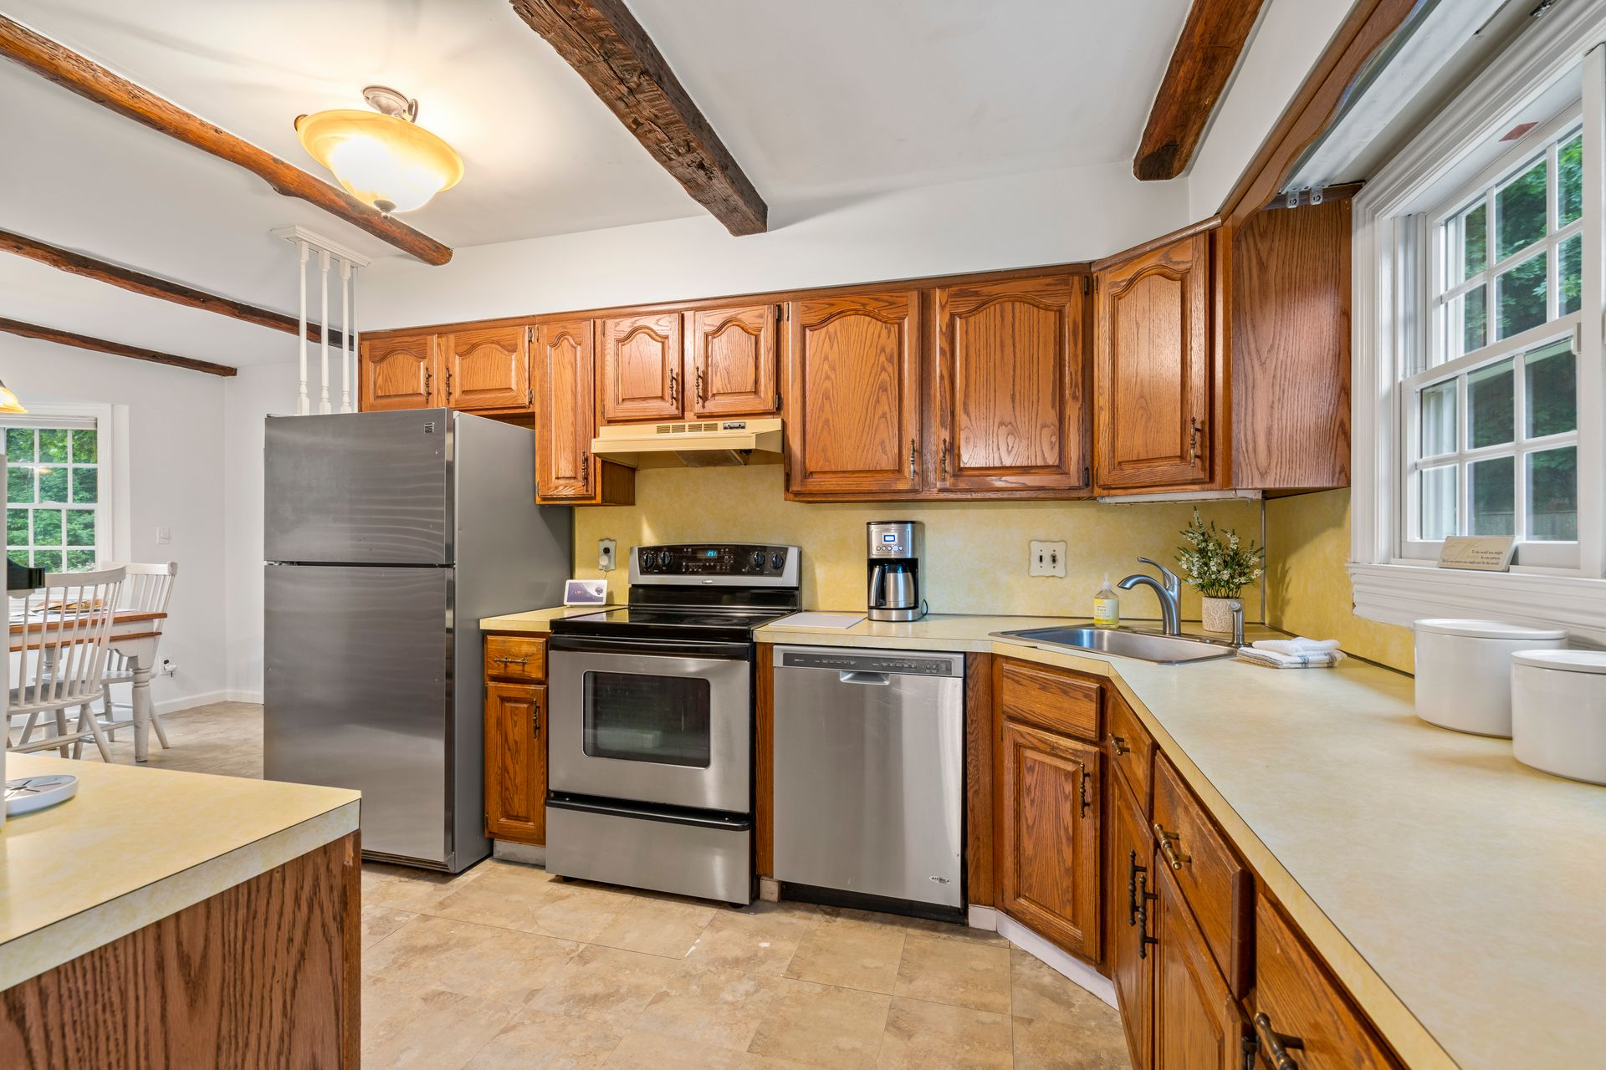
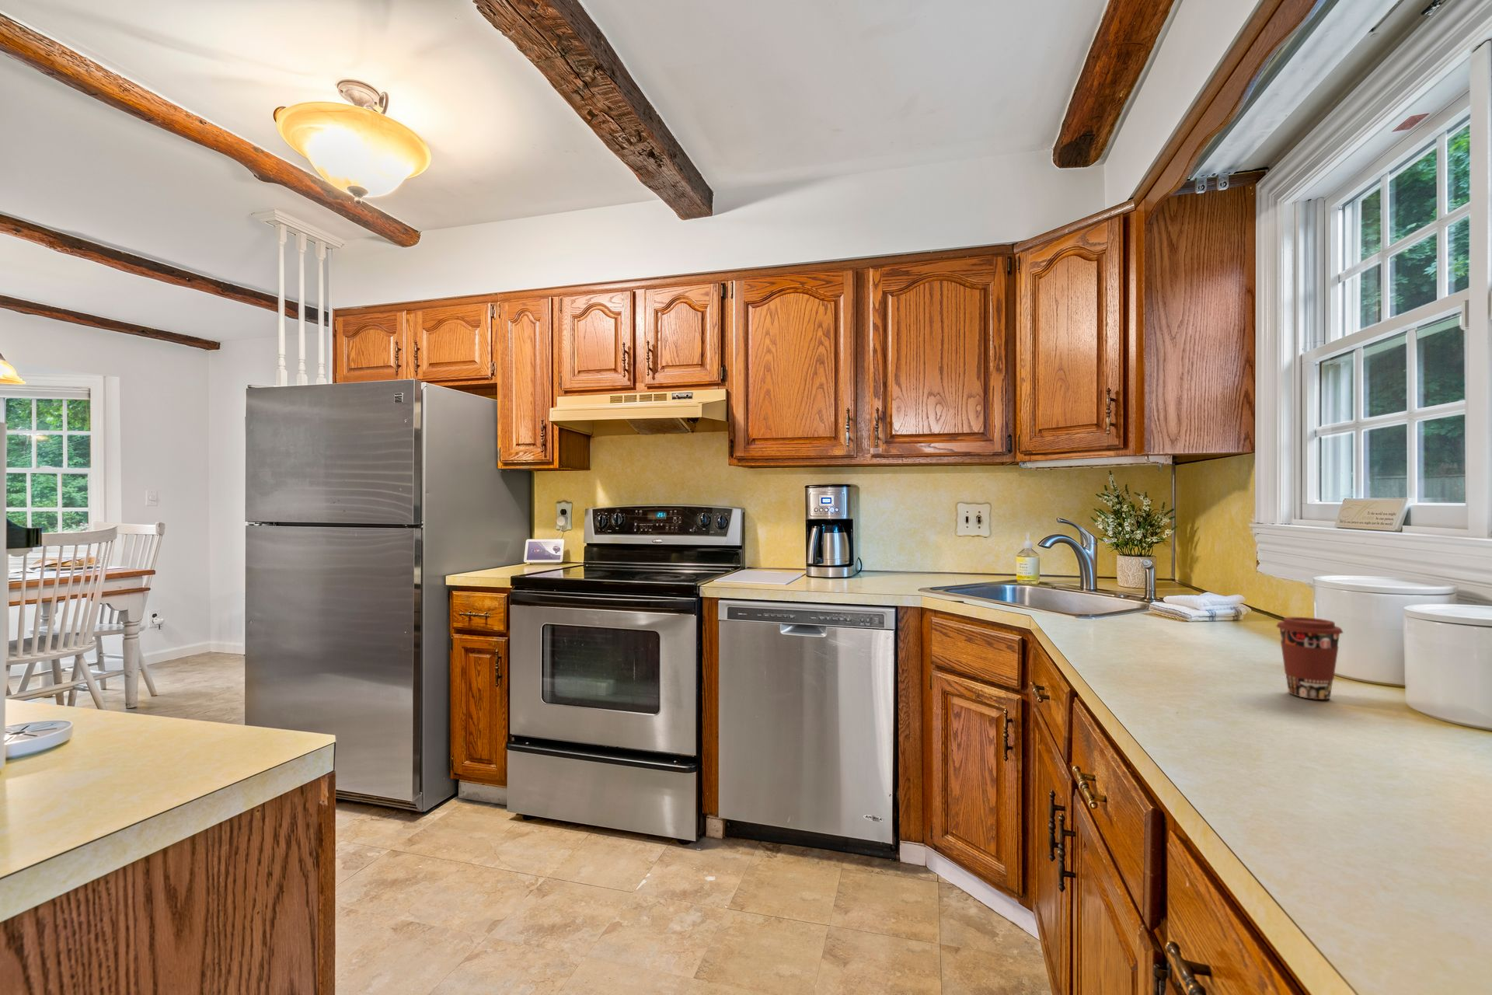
+ coffee cup (1309, 657)
